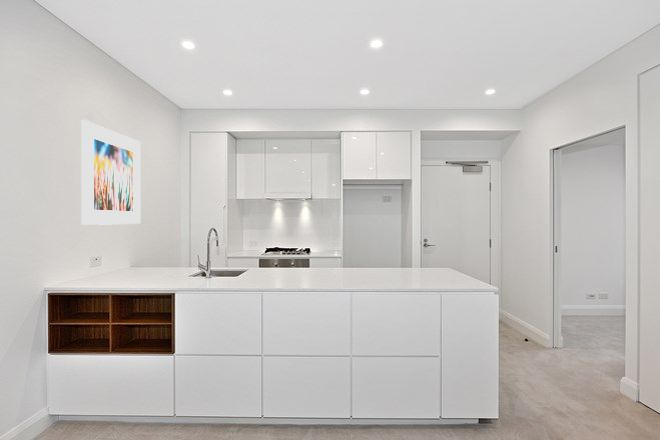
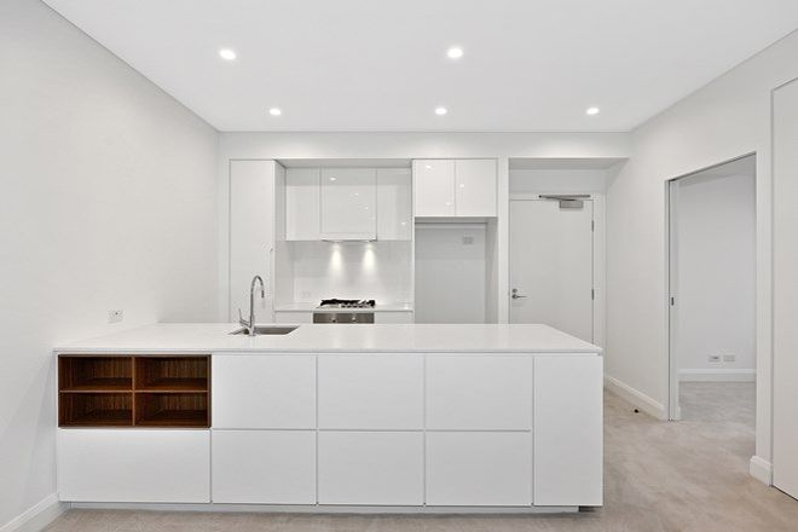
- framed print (114, 178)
